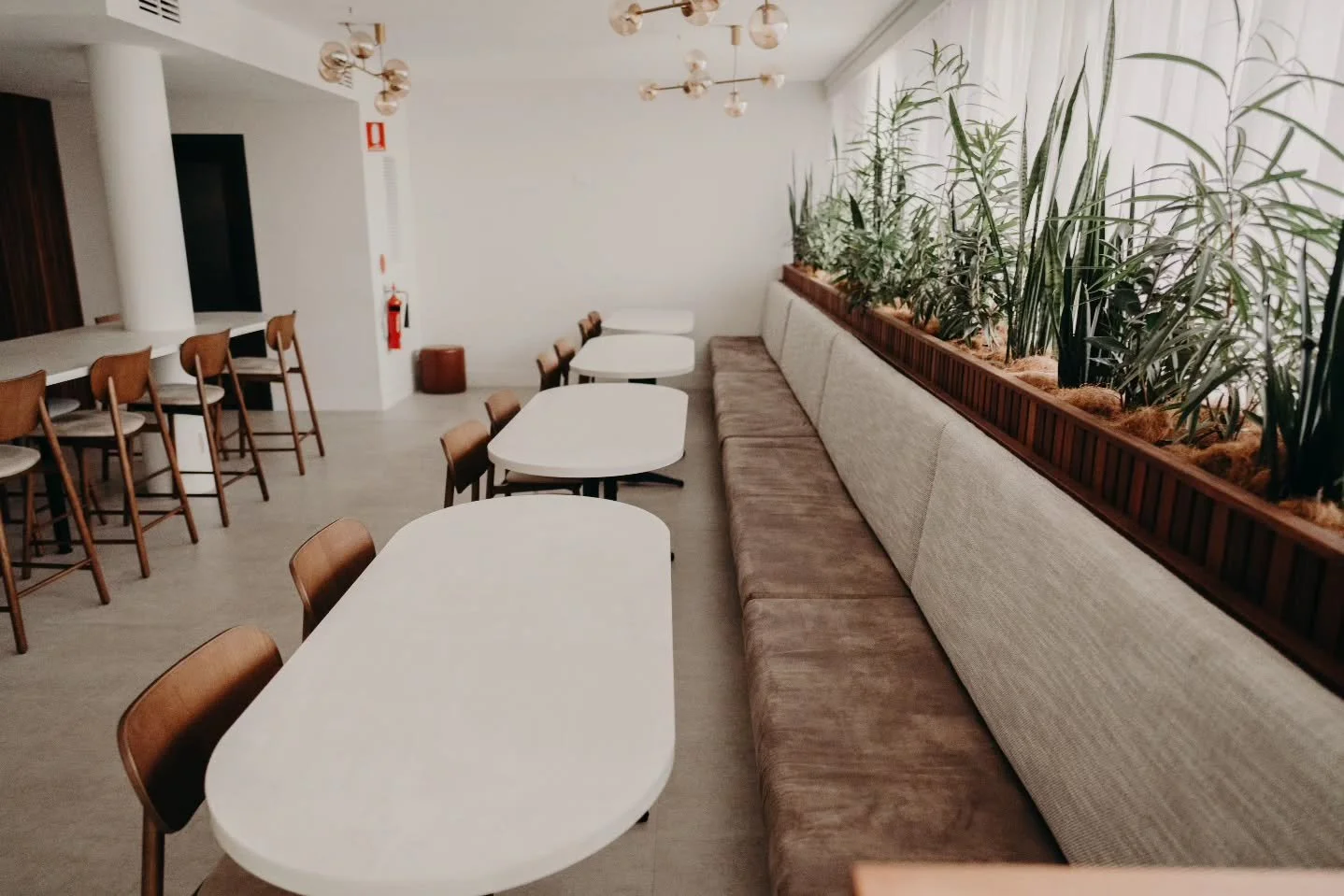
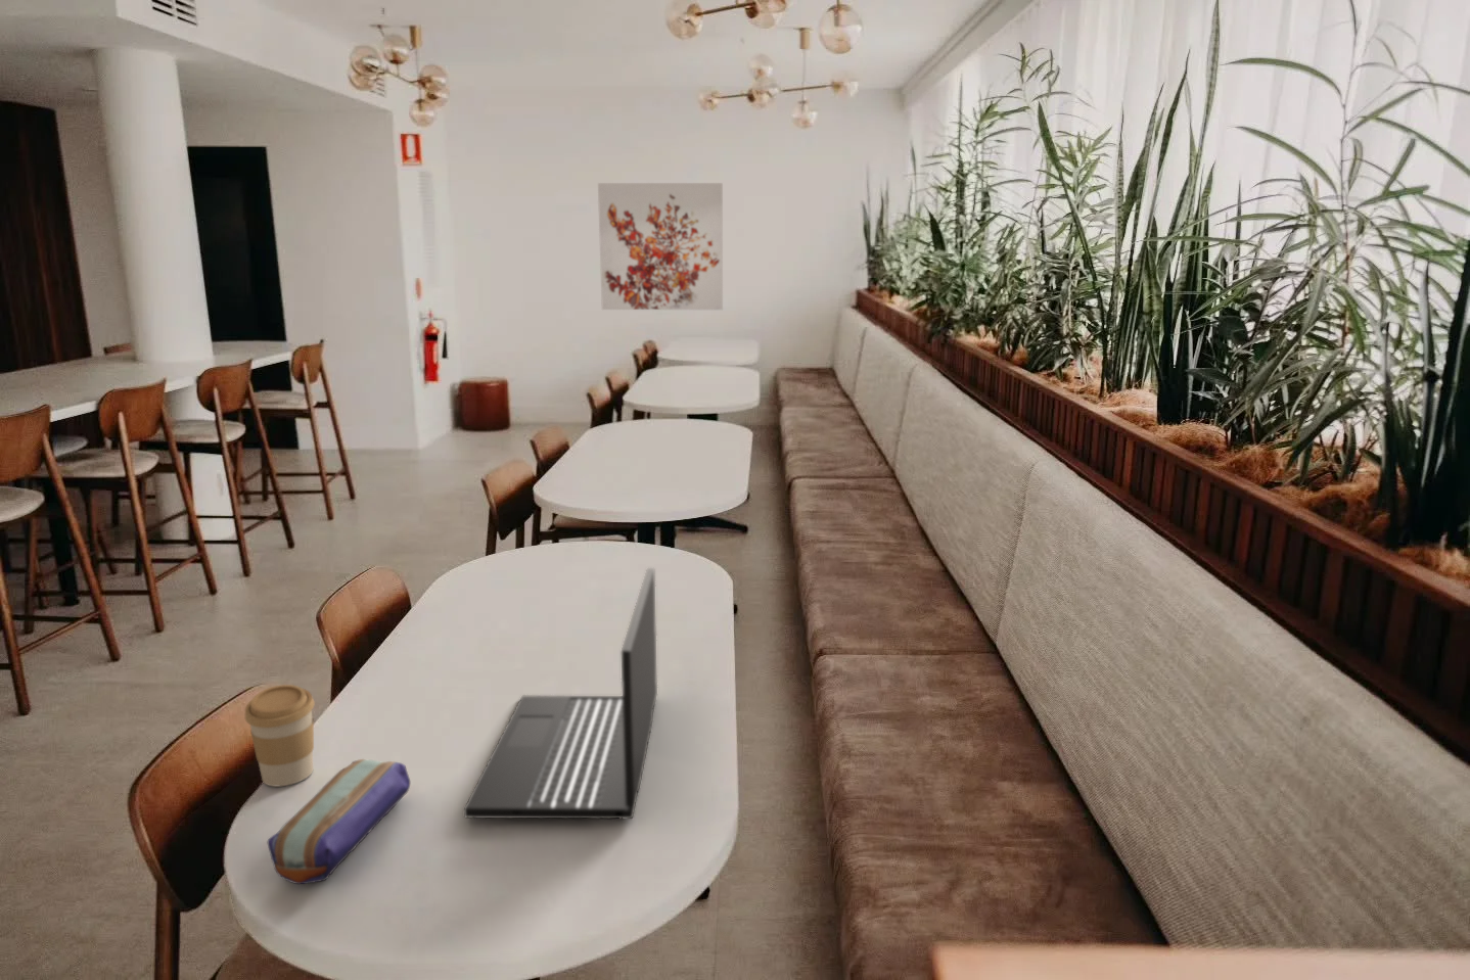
+ laptop (569, 696)
+ wall art (661, 247)
+ coffee cup (283, 734)
+ pencil case (345, 814)
